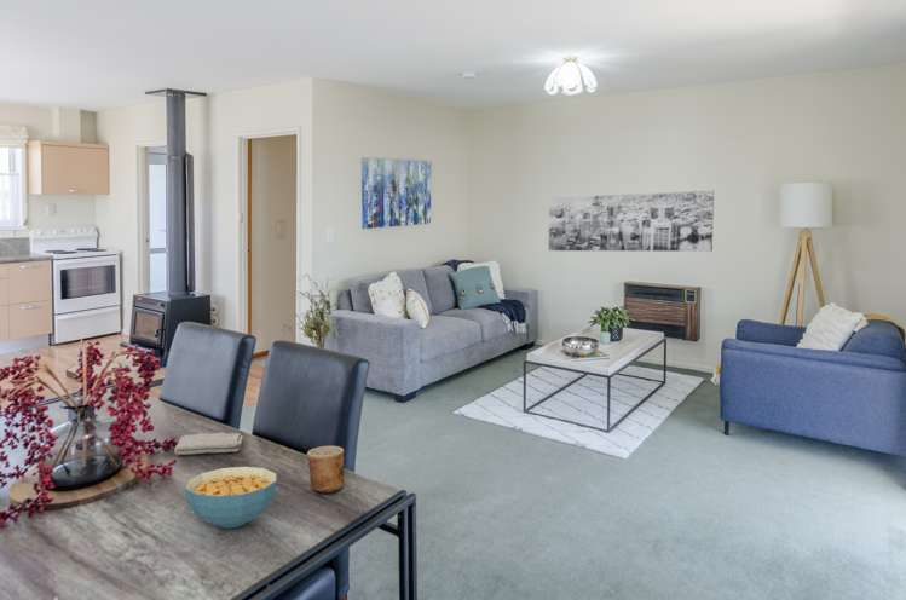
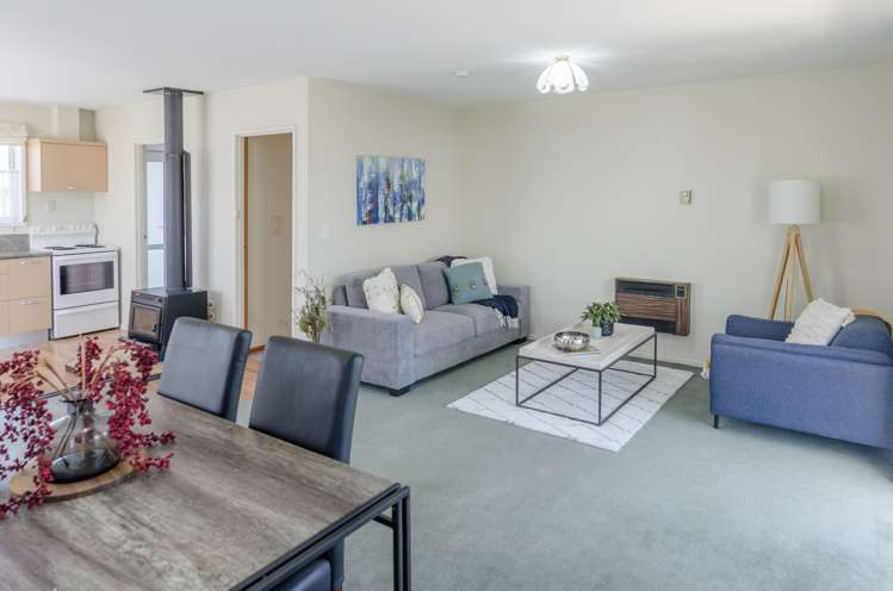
- washcloth (209, 443)
- cereal bowl (232, 501)
- cup (325, 468)
- wall art (624, 223)
